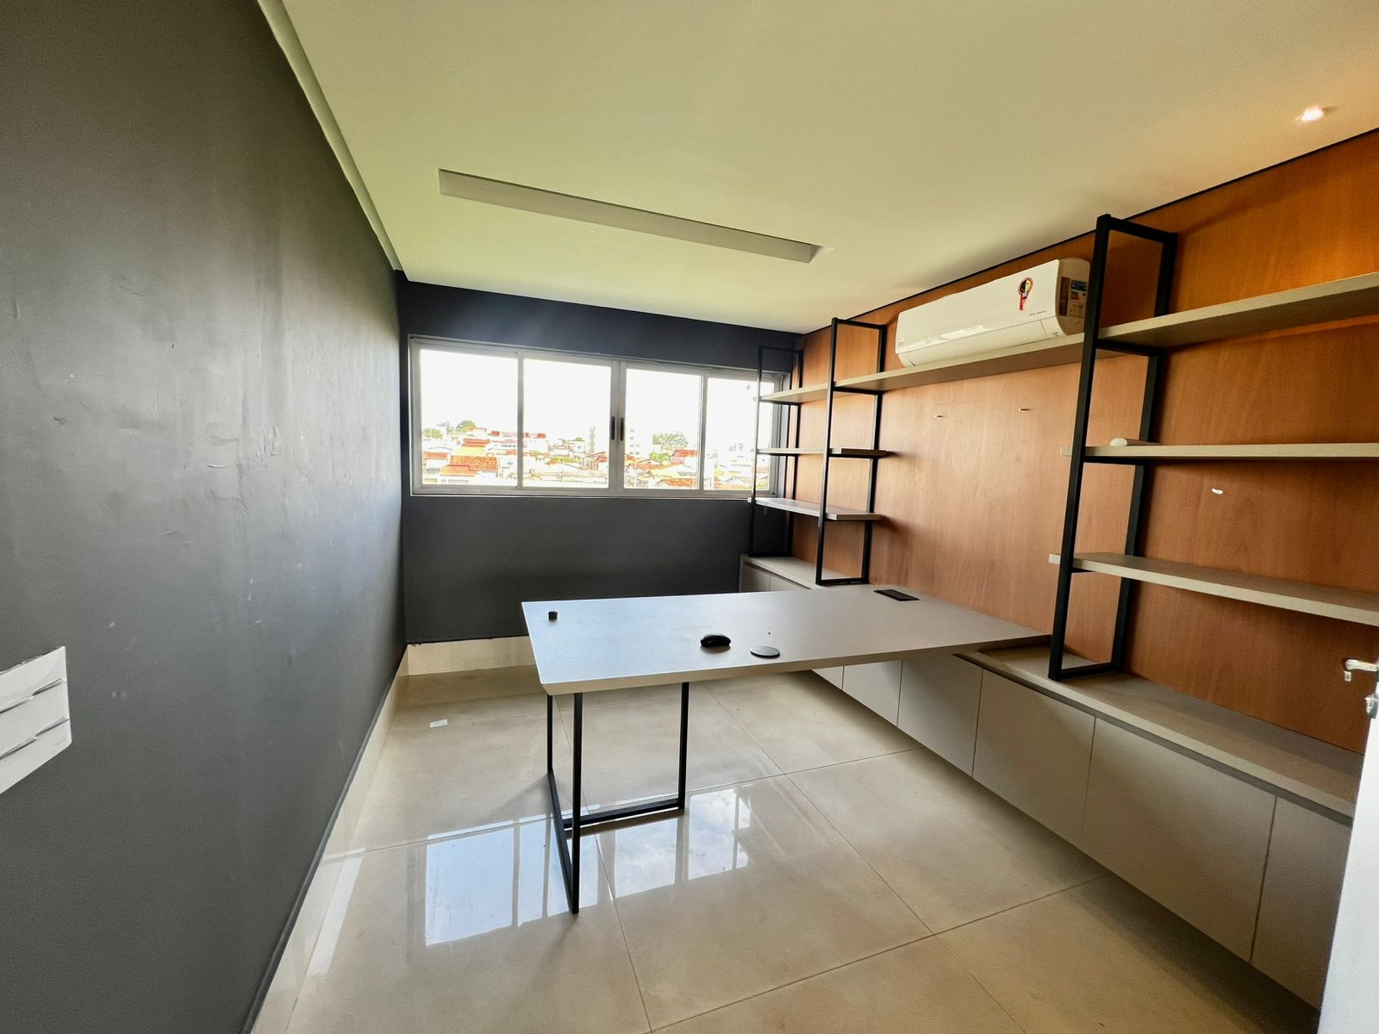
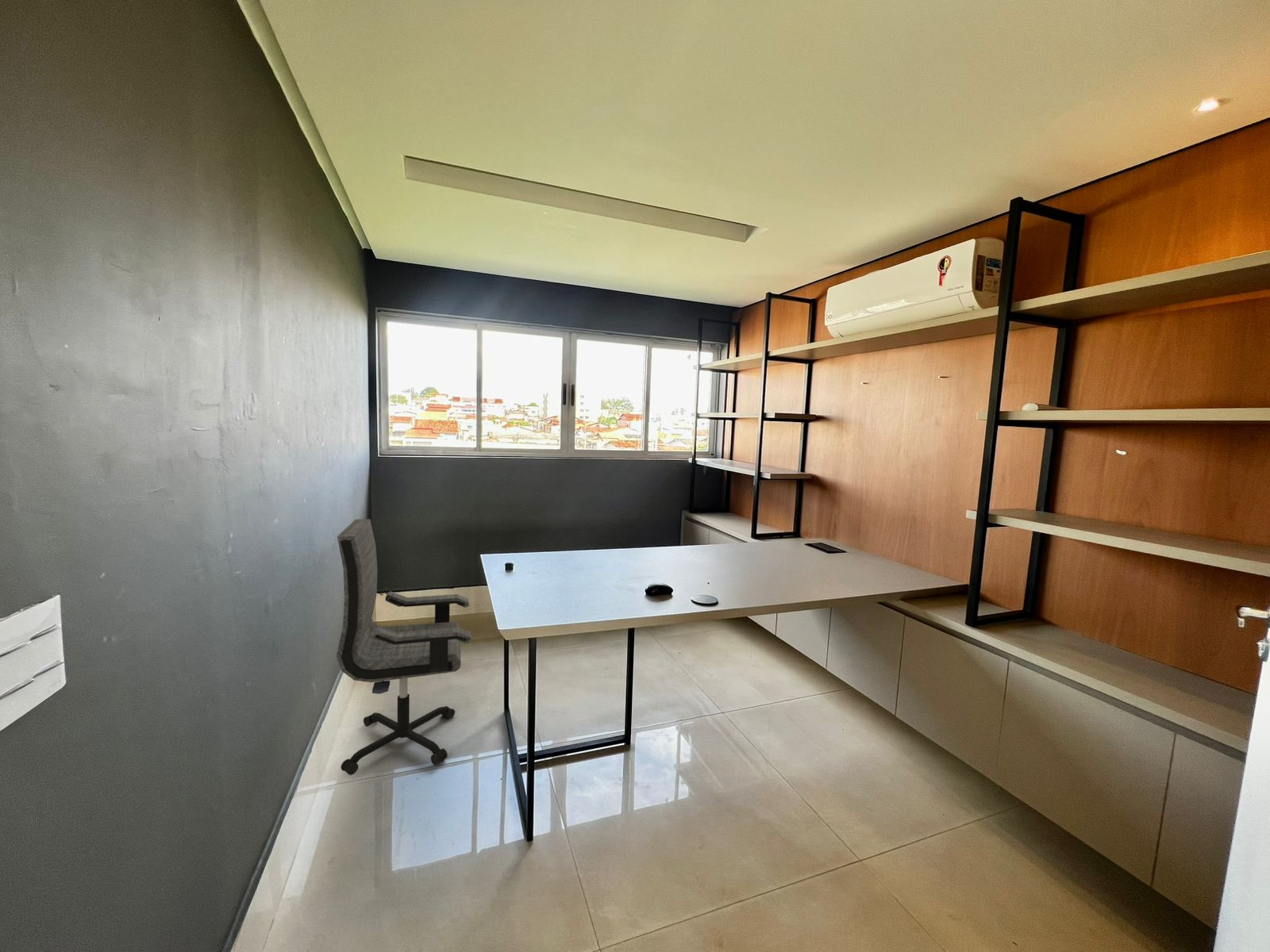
+ office chair (410, 635)
